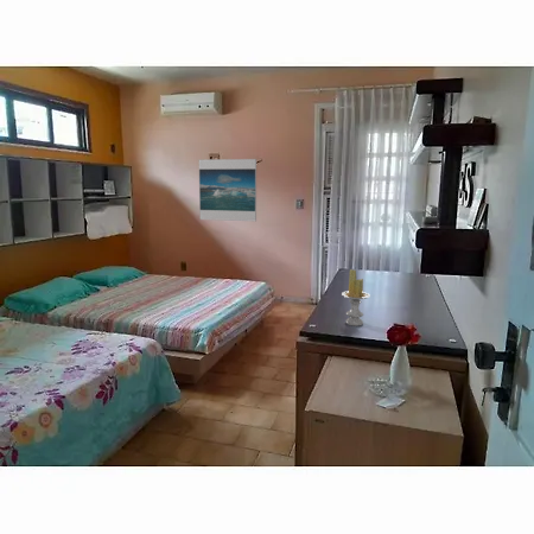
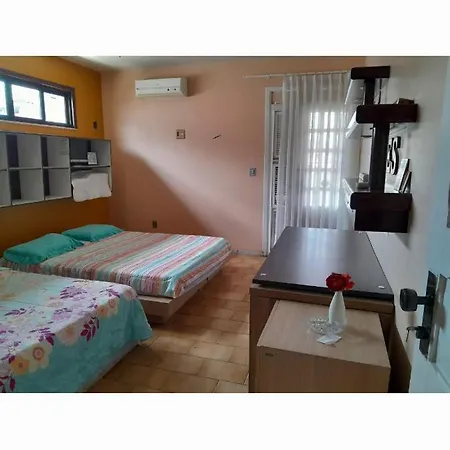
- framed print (227, 190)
- candle (355, 295)
